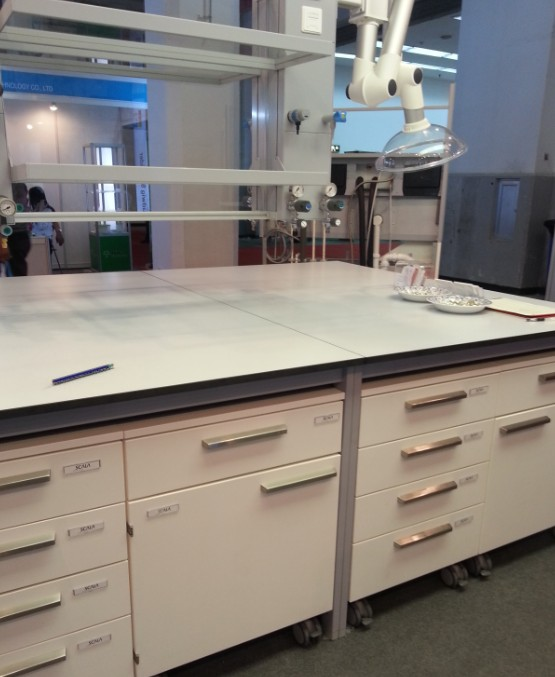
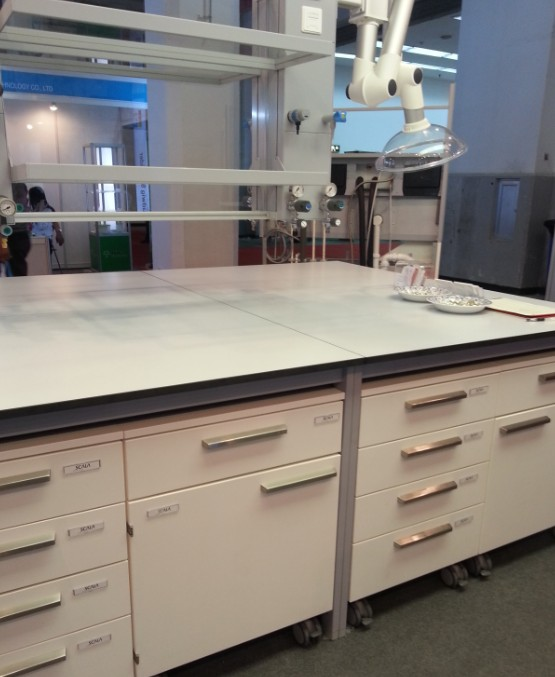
- pen (84, 372)
